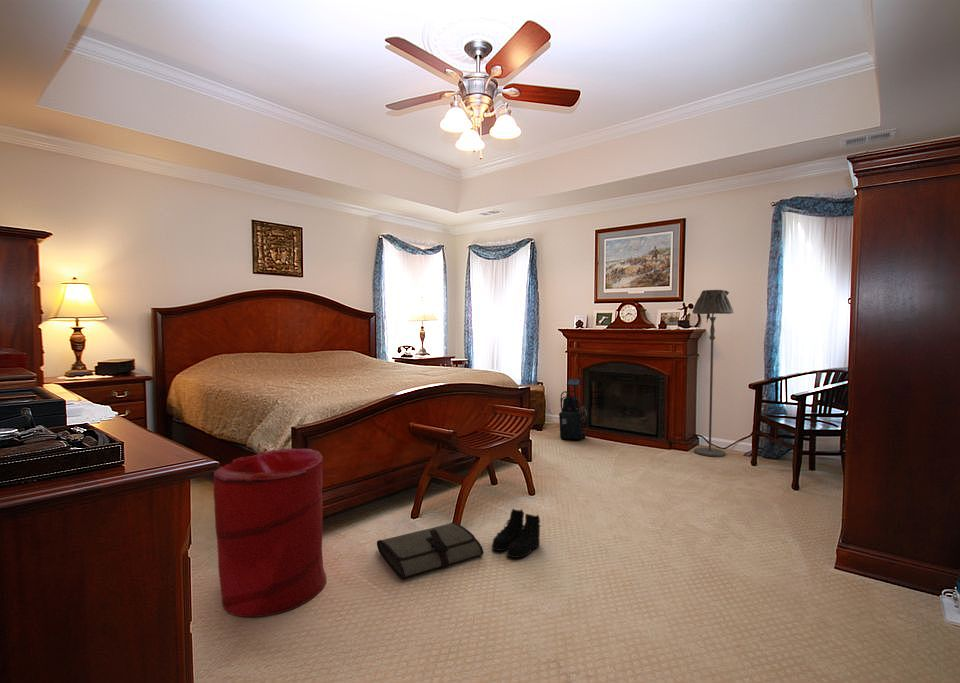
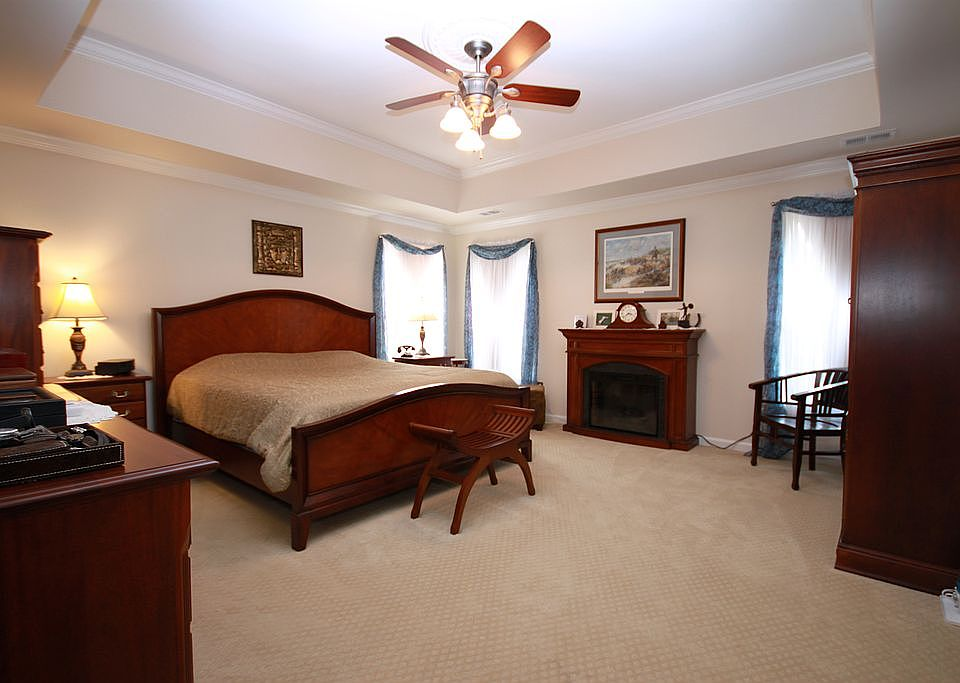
- floor lamp (711, 371)
- laundry hamper (270, 523)
- vacuum cleaner (573, 407)
- tool roll (429, 540)
- boots (516, 530)
